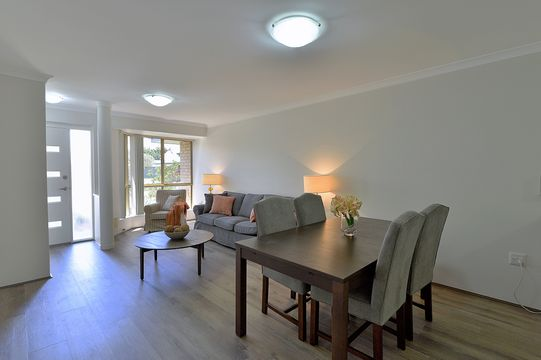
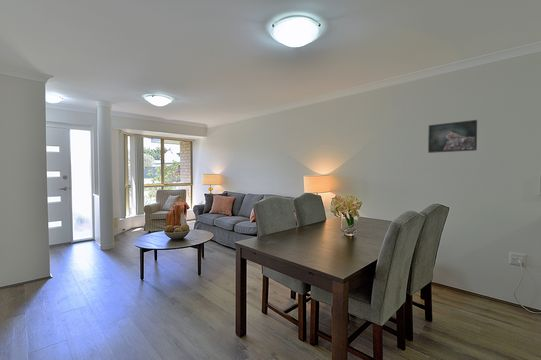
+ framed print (451, 137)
